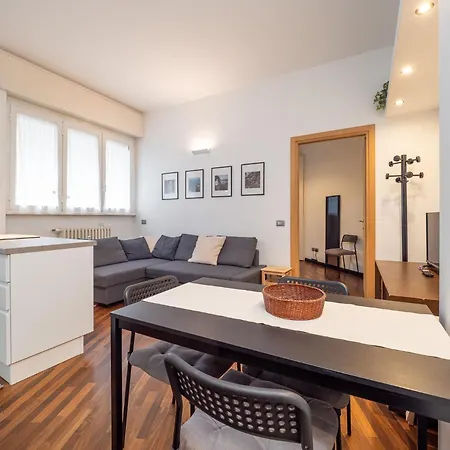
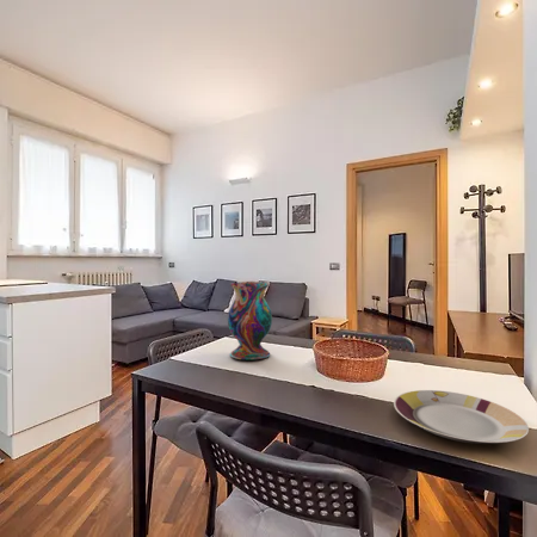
+ plate (455, 415)
+ vase (249, 319)
